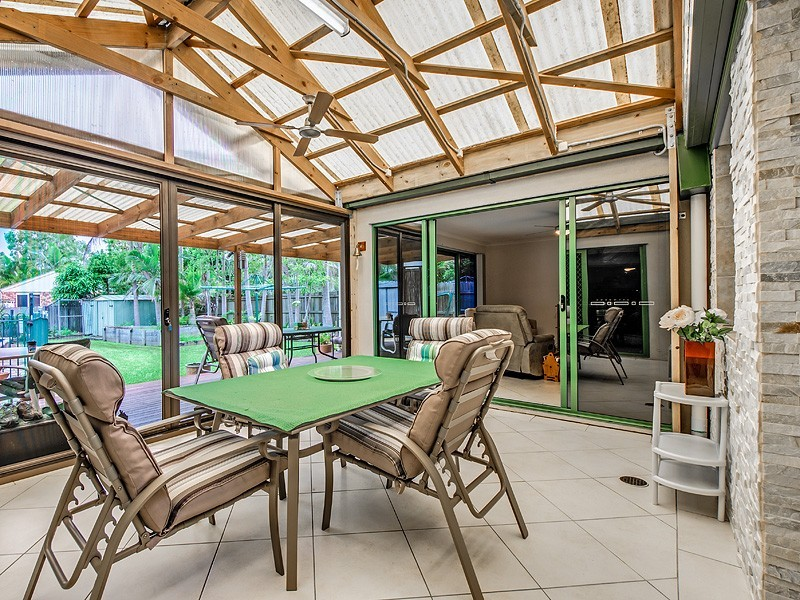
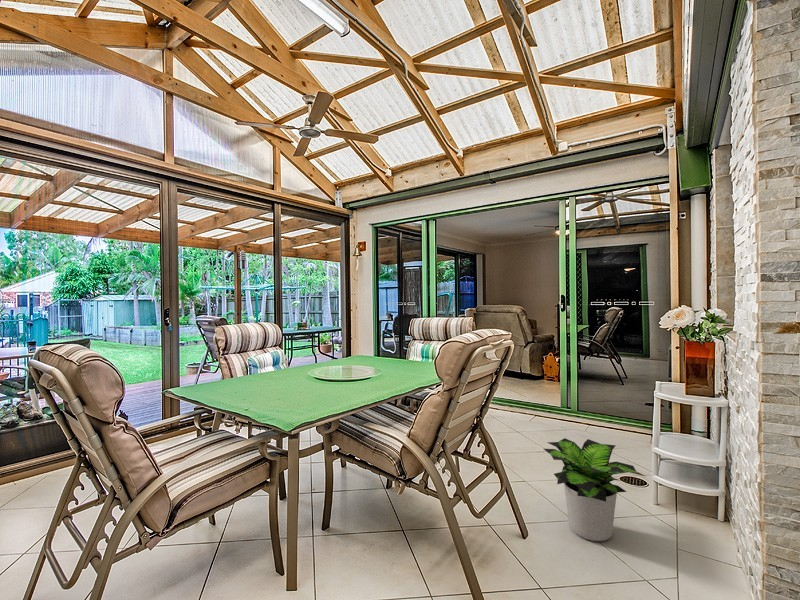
+ potted plant (591, 489)
